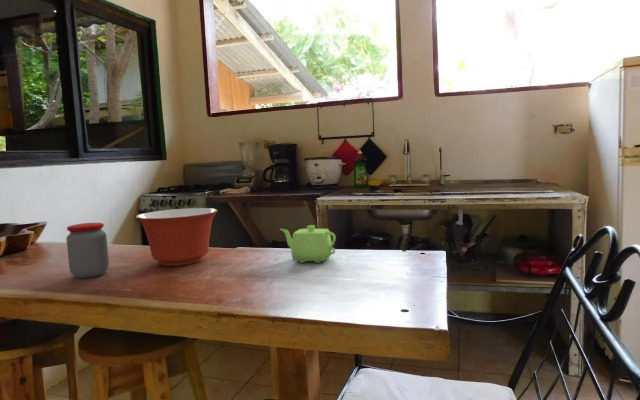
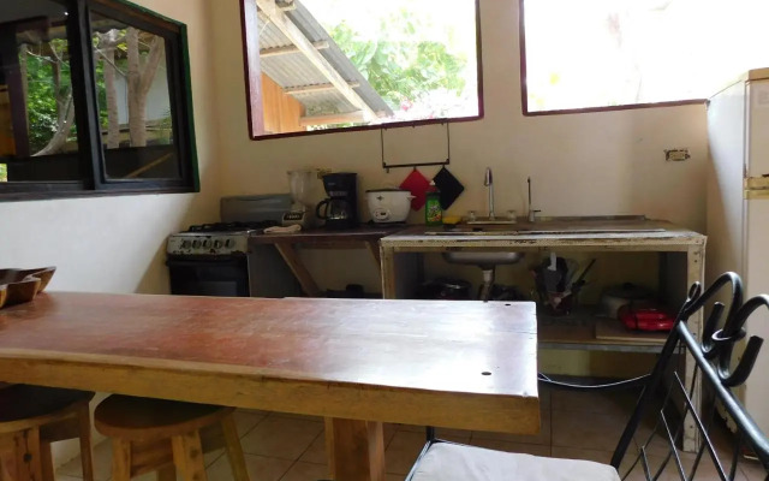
- mixing bowl (179, 237)
- jar (87, 249)
- teapot (307, 242)
